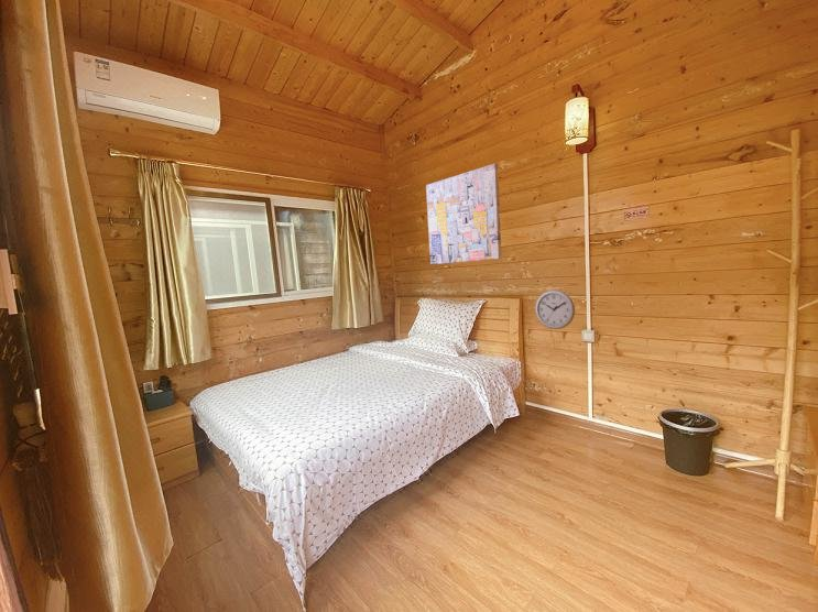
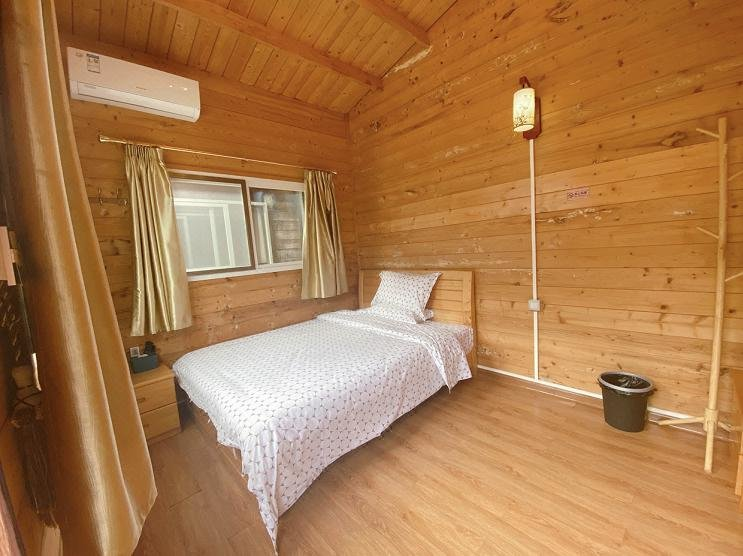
- wall art (460, 219)
- wall clock (554, 309)
